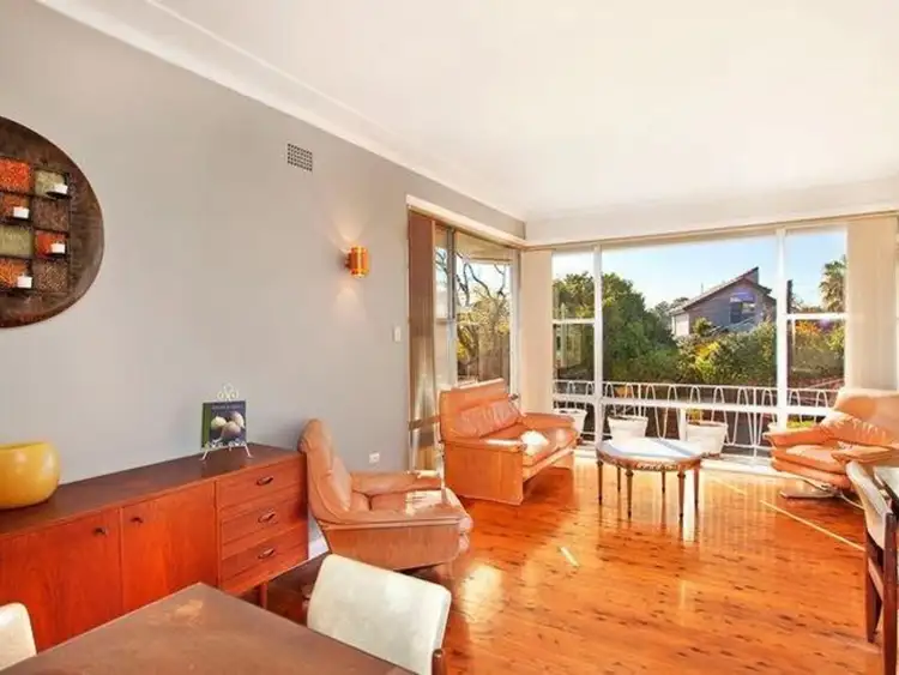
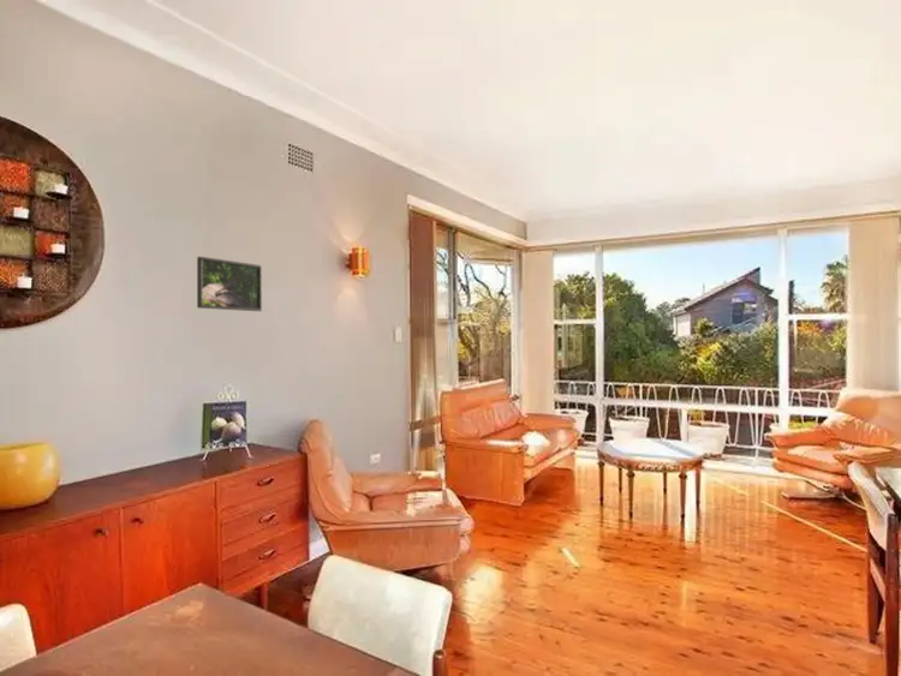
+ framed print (231, 285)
